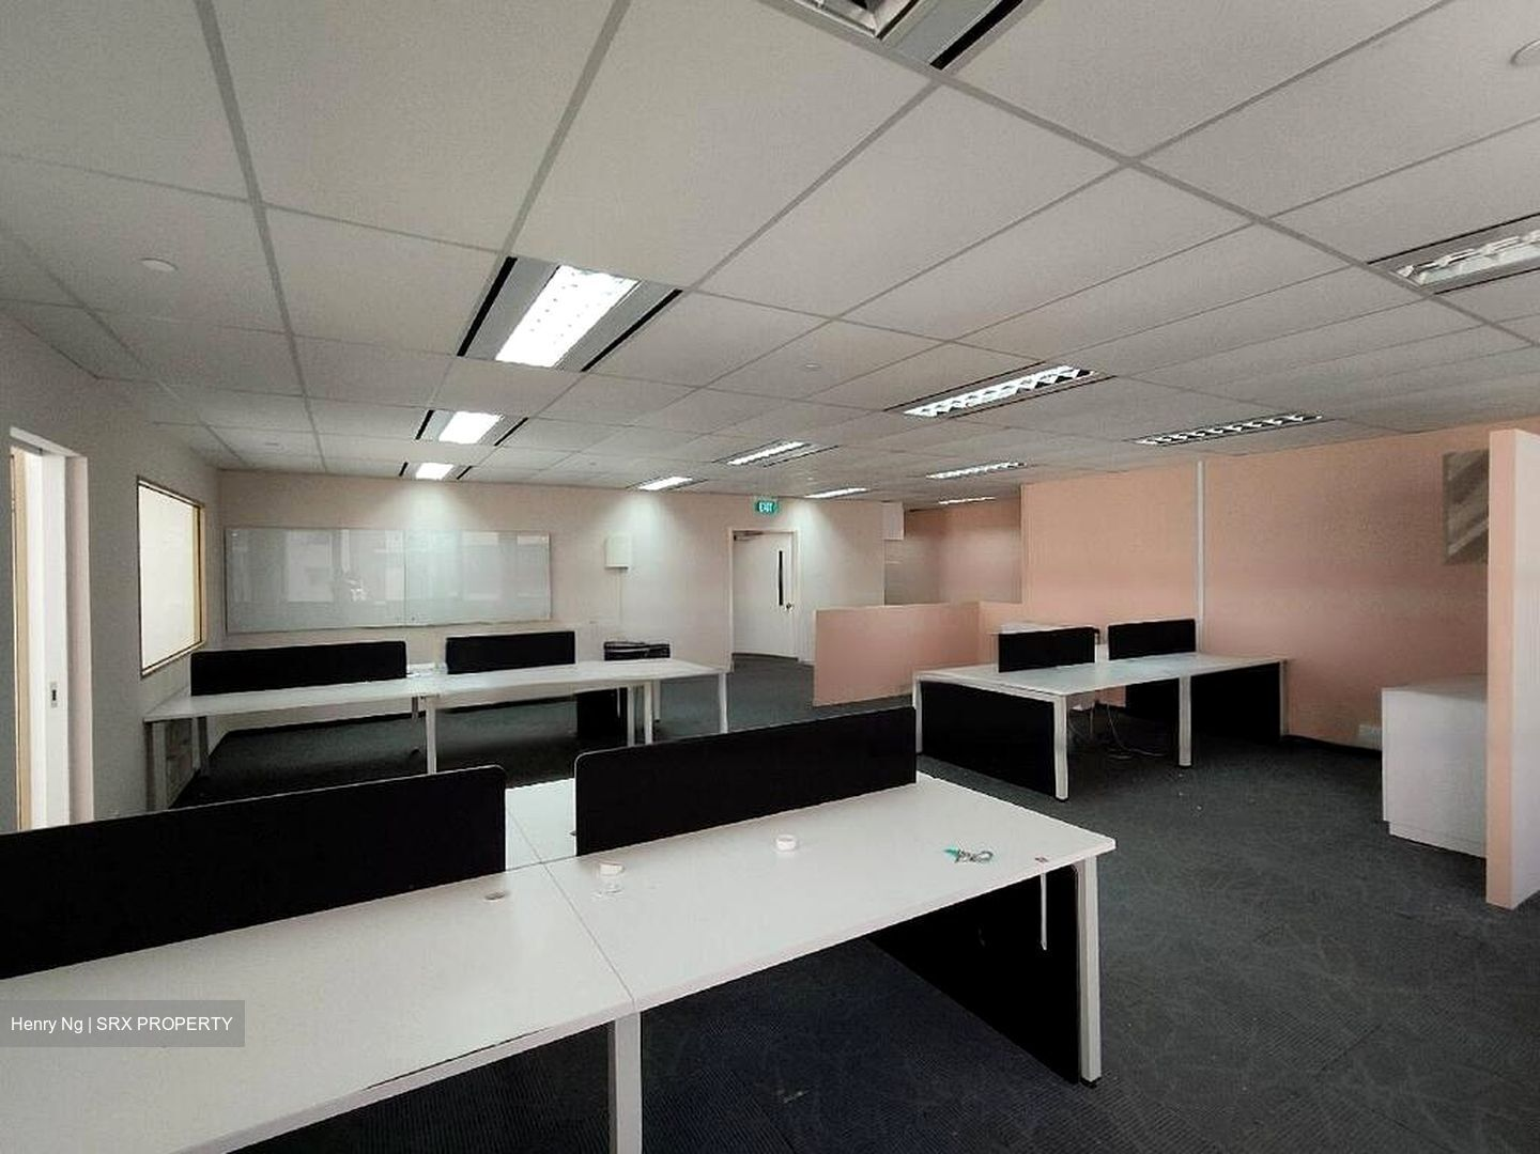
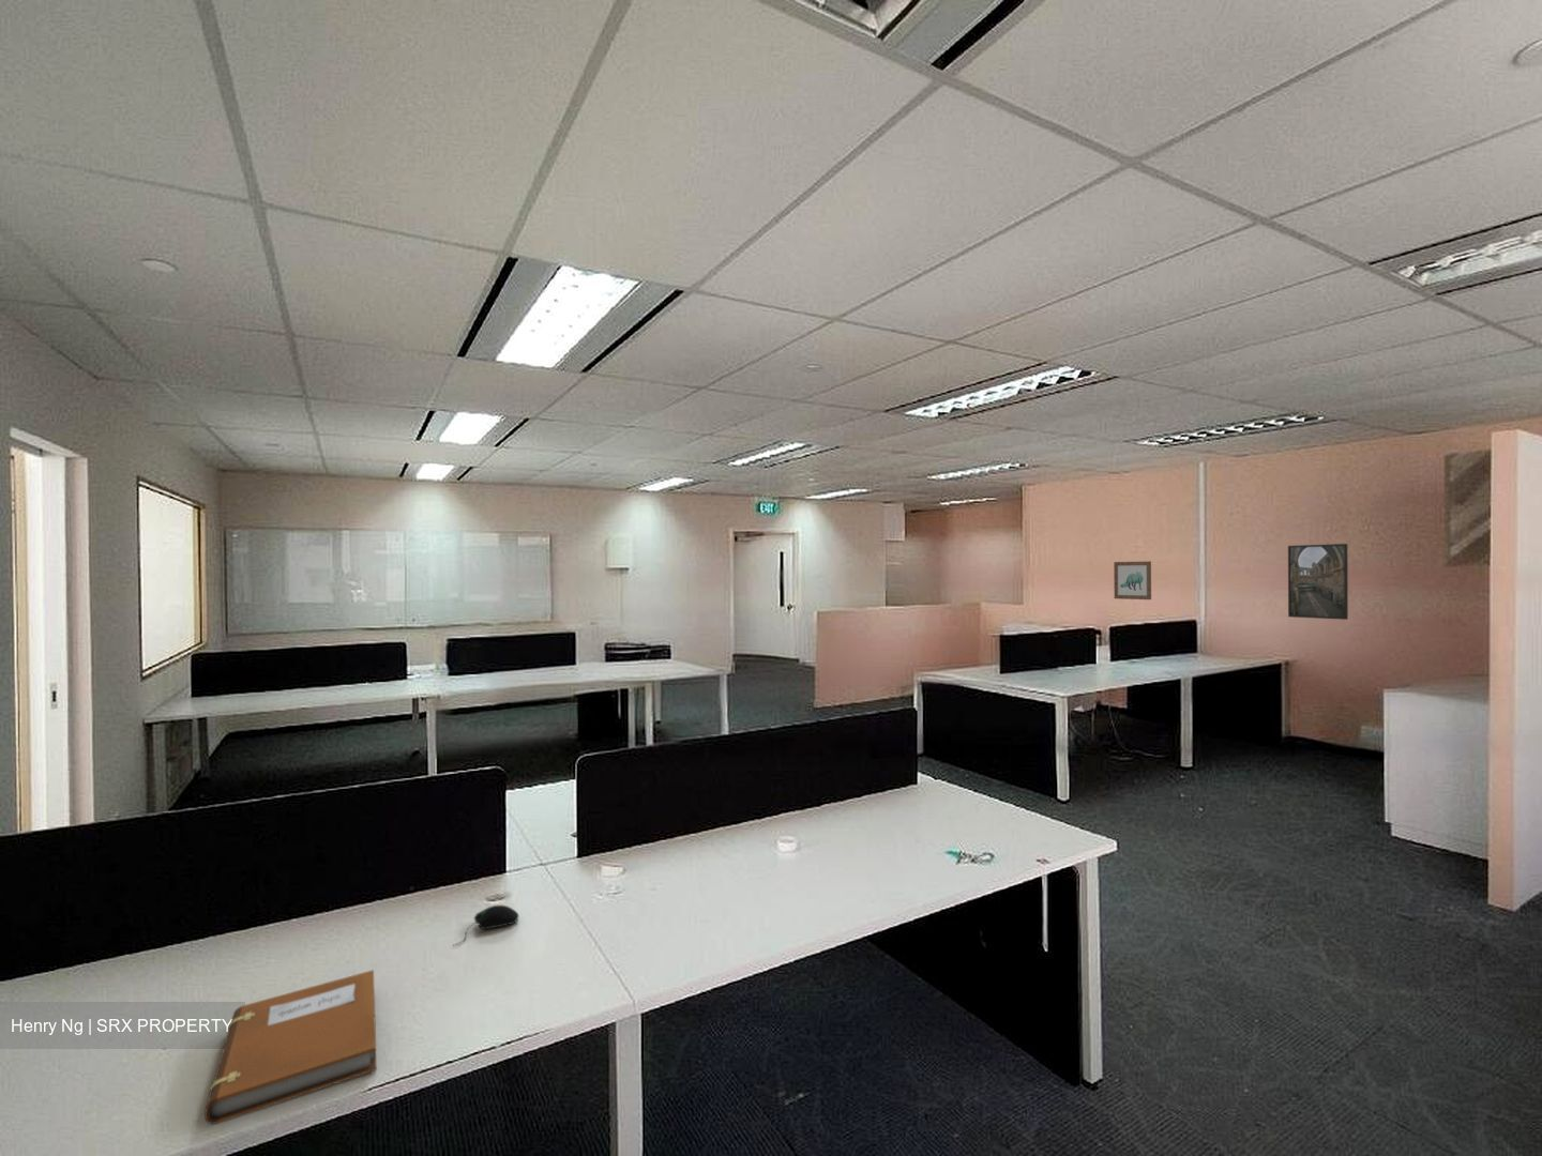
+ wall art (1132, 580)
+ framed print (1316, 582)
+ notebook (301, 1035)
+ computer mouse (486, 919)
